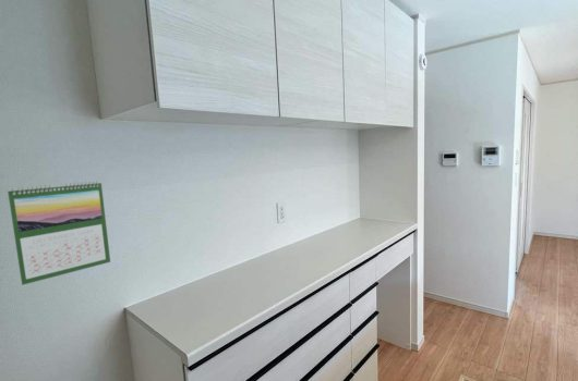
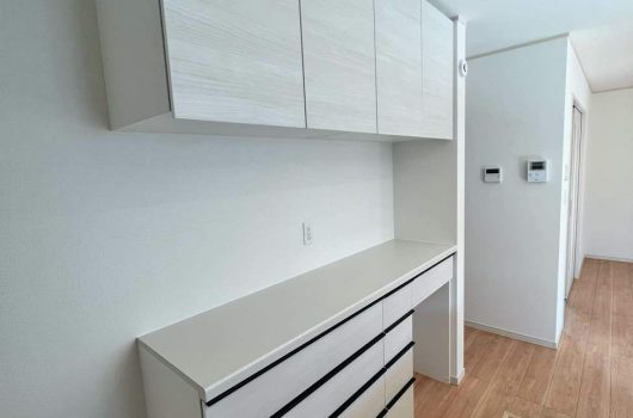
- calendar (63, 228)
